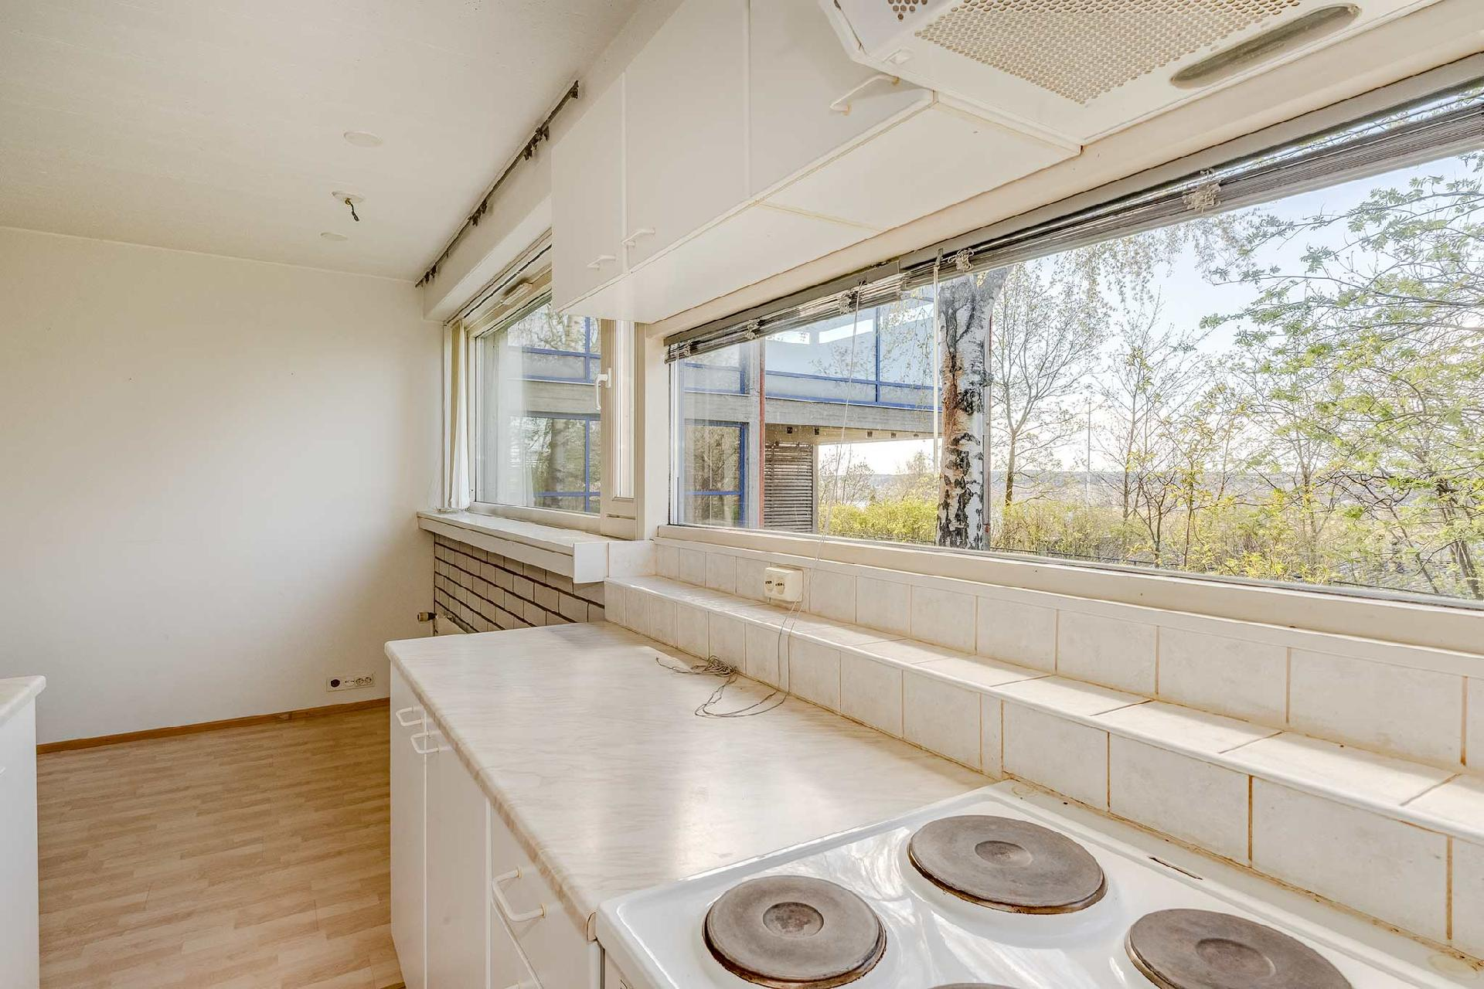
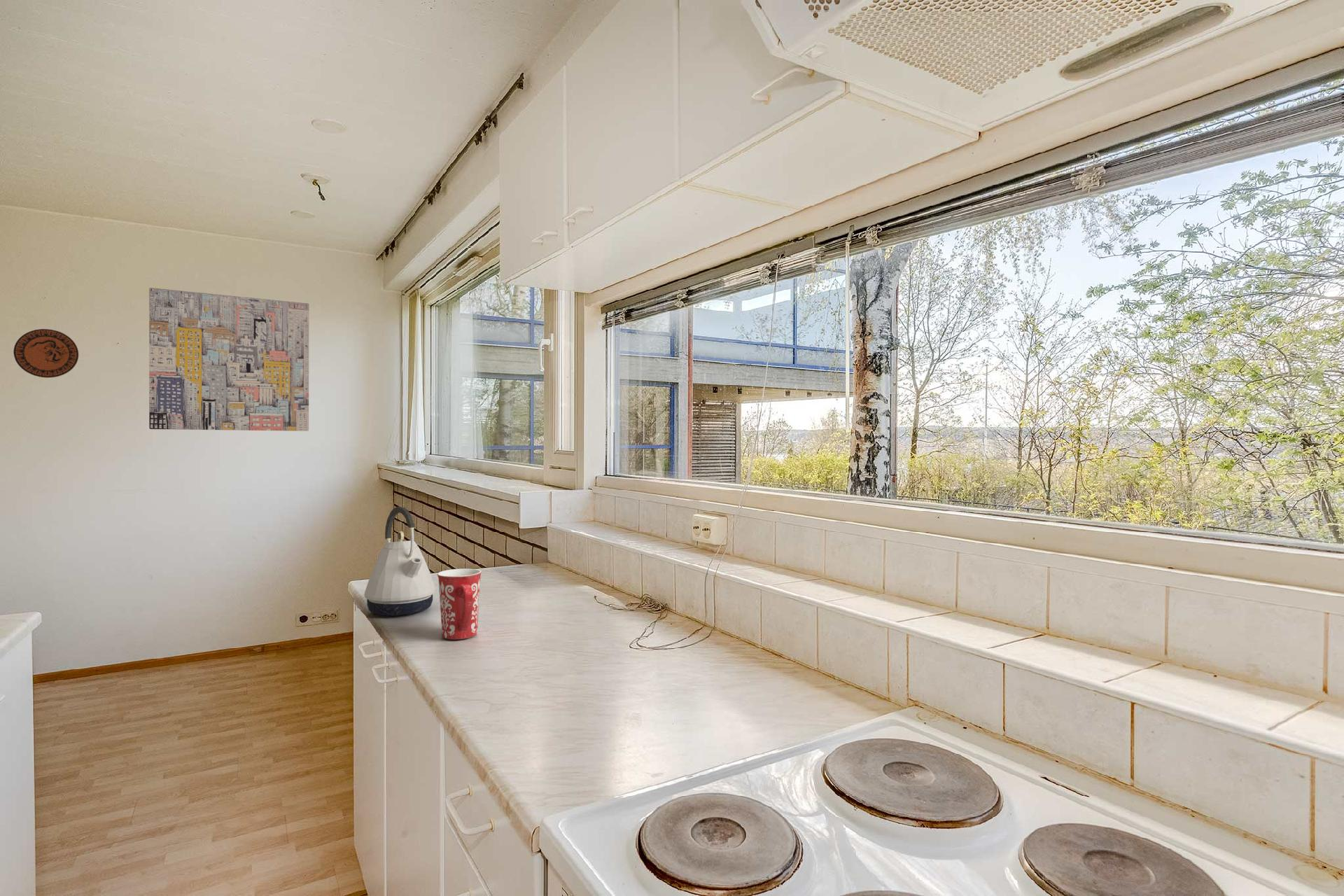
+ kettle (401, 559)
+ decorative plate (46, 353)
+ mug (461, 605)
+ wall art (233, 363)
